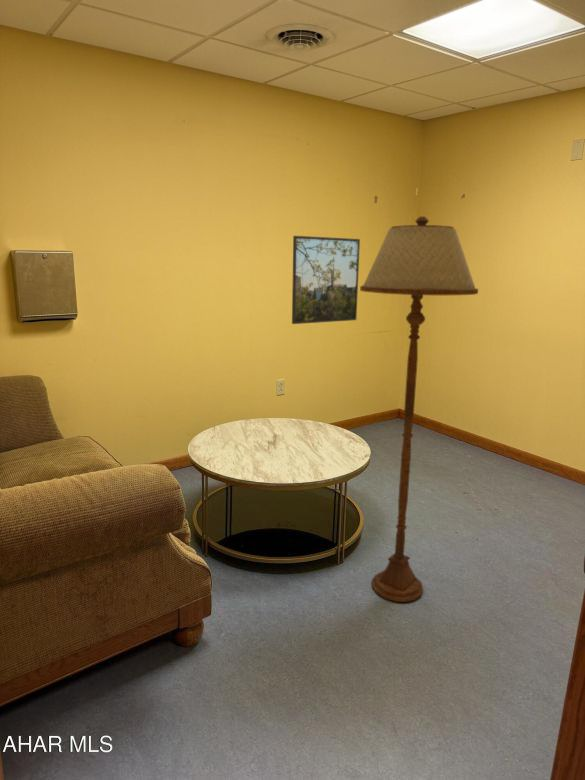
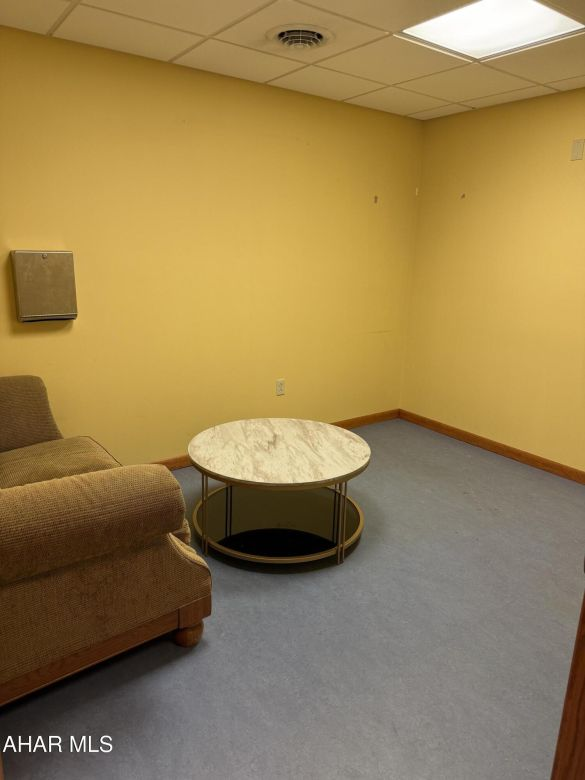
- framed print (326, 280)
- floor lamp (409, 416)
